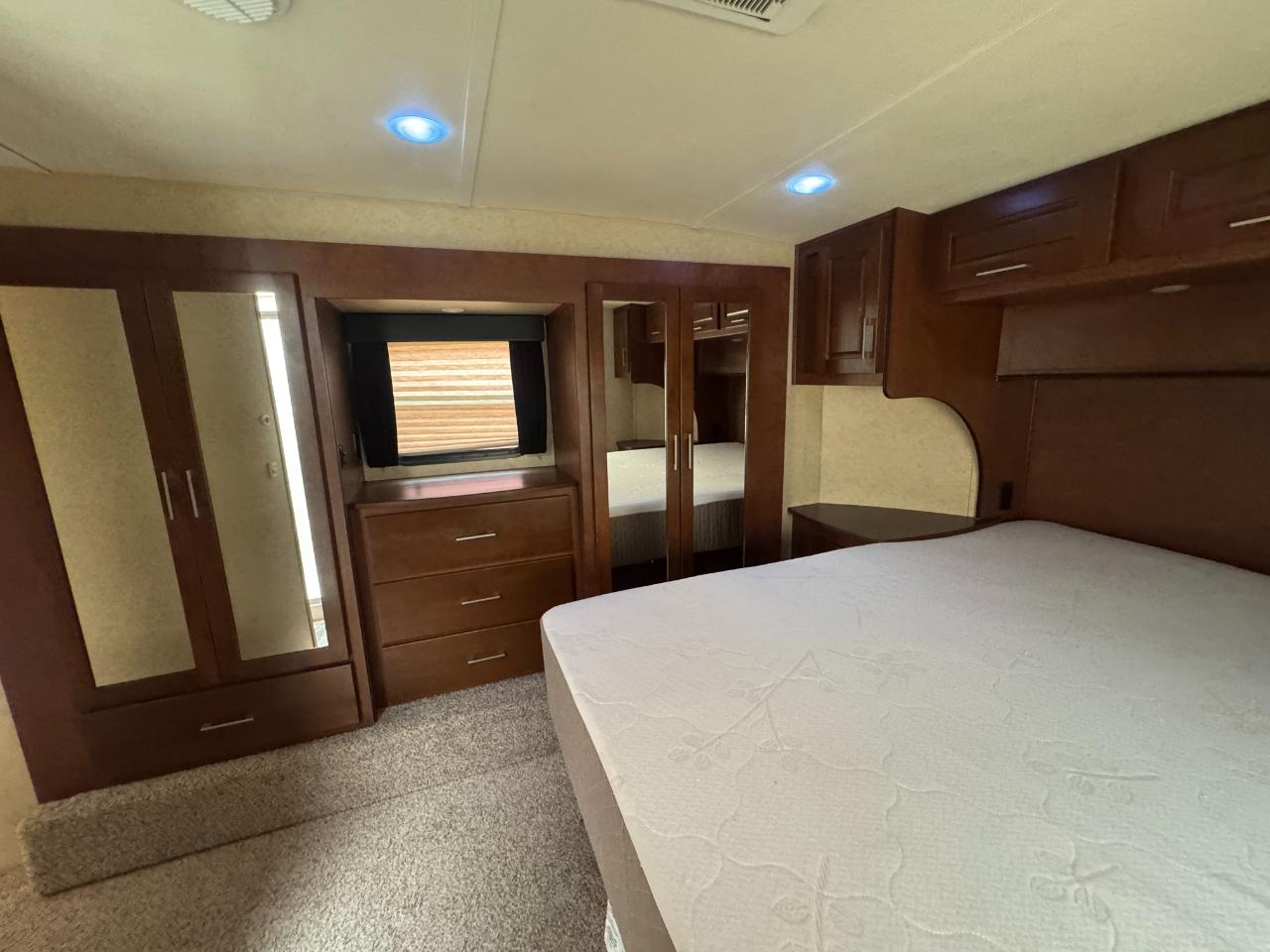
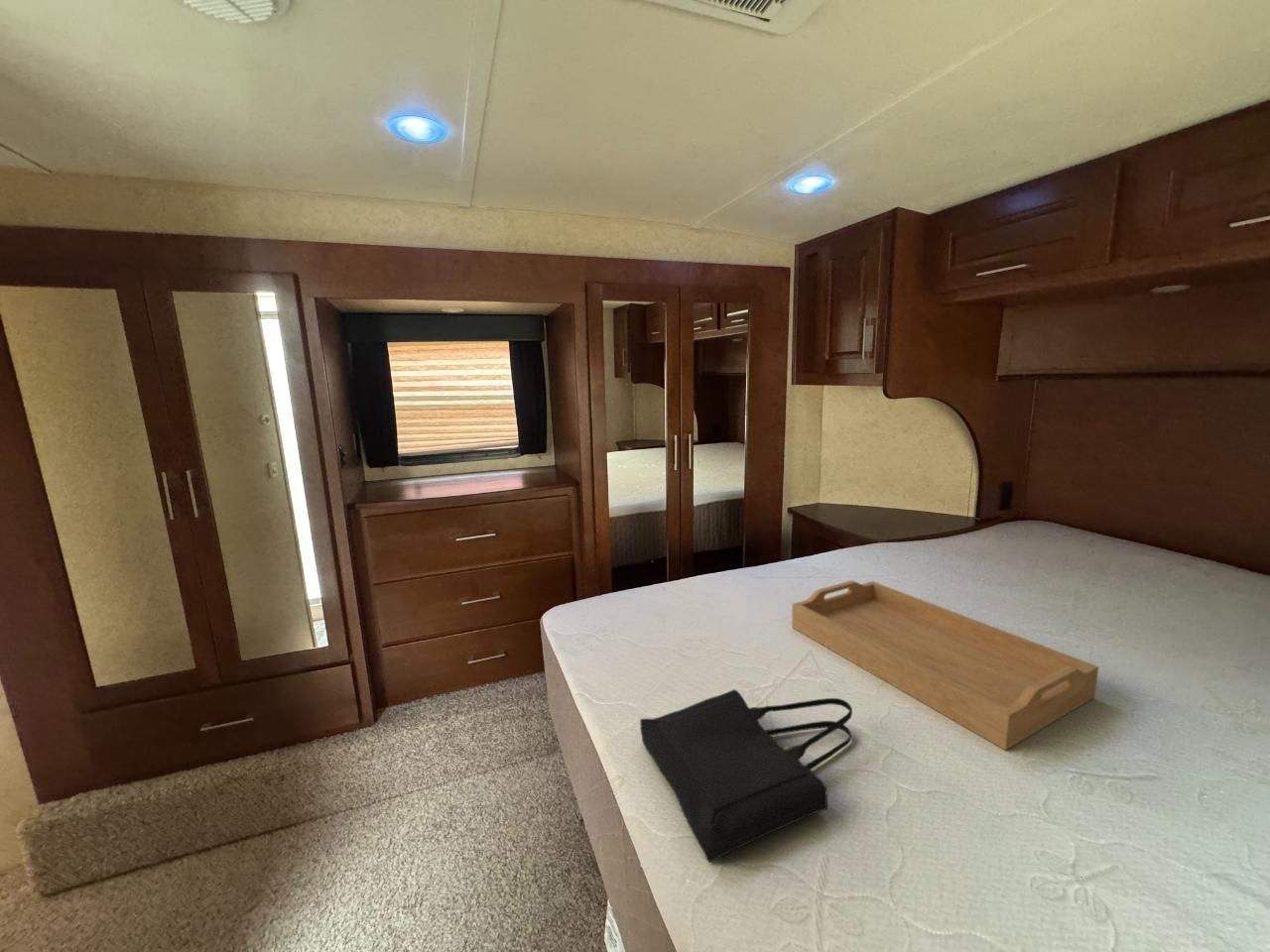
+ tote bag (763, 746)
+ serving tray (922, 640)
